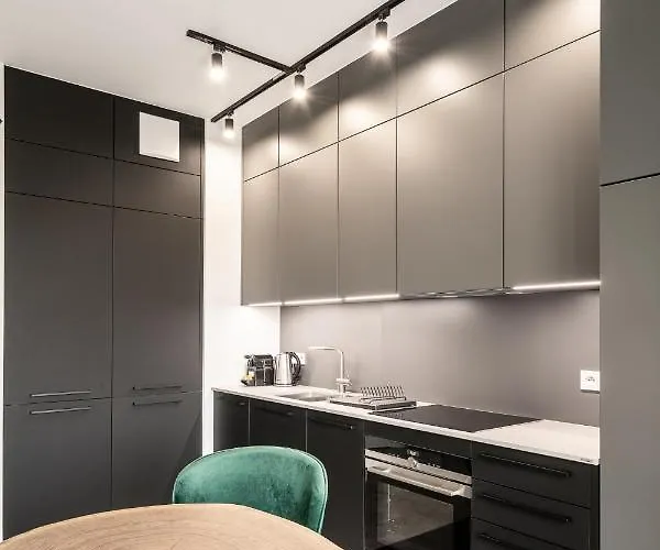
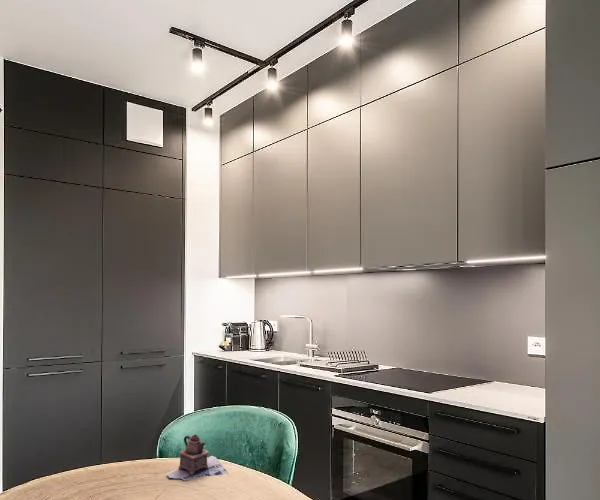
+ teapot (195, 453)
